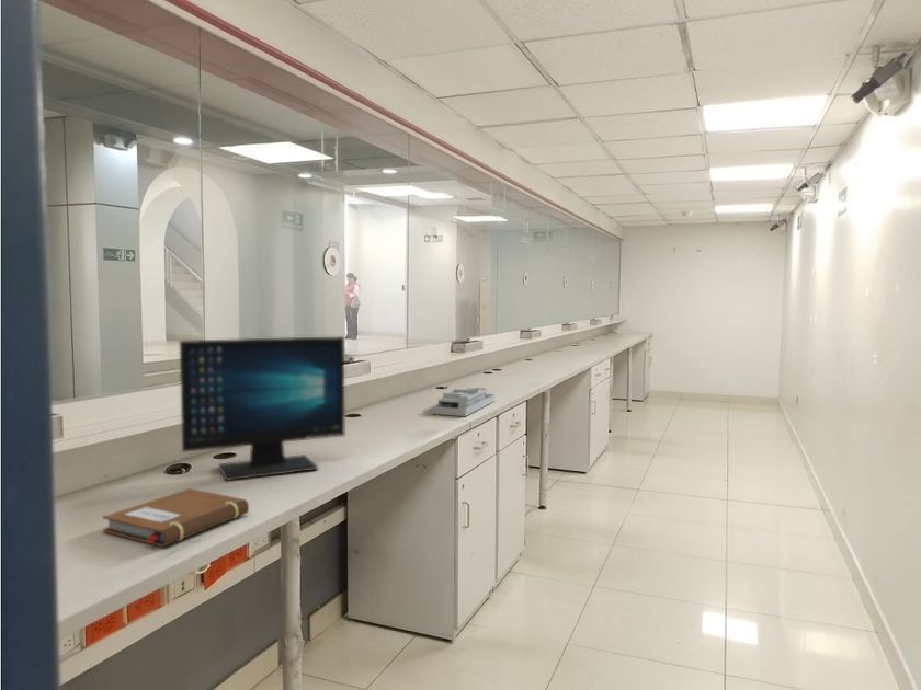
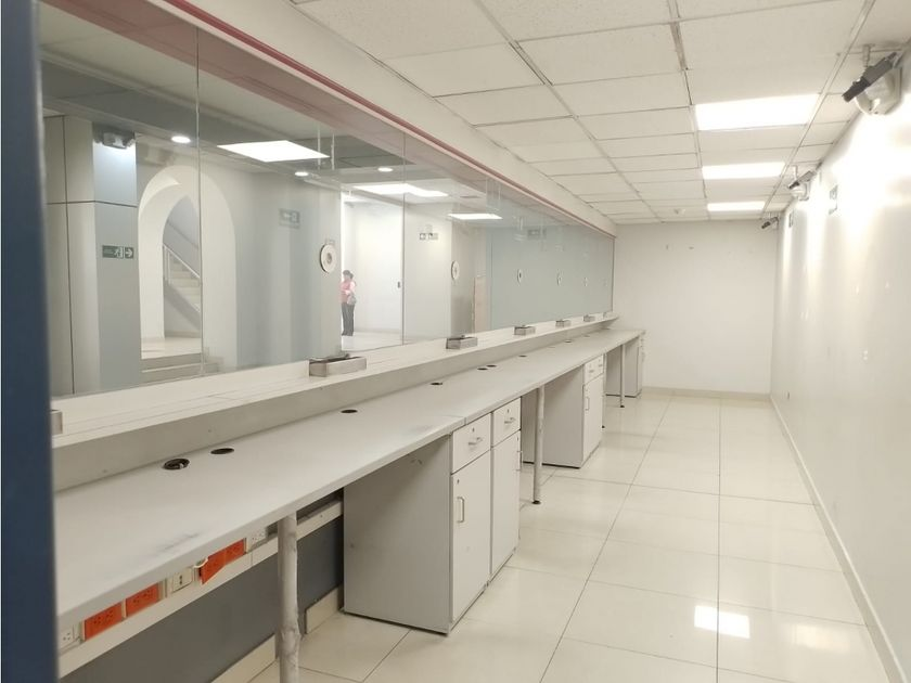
- computer monitor (266, 403)
- desk organizer (465, 398)
- notebook (177, 516)
